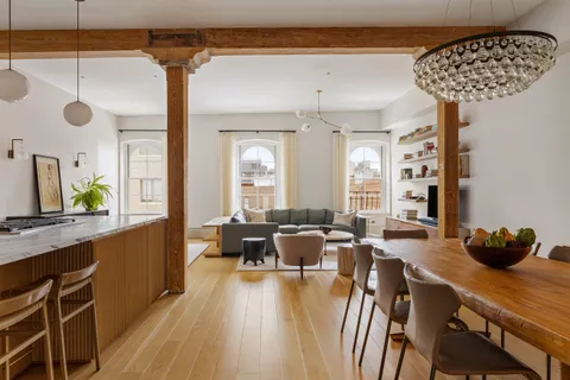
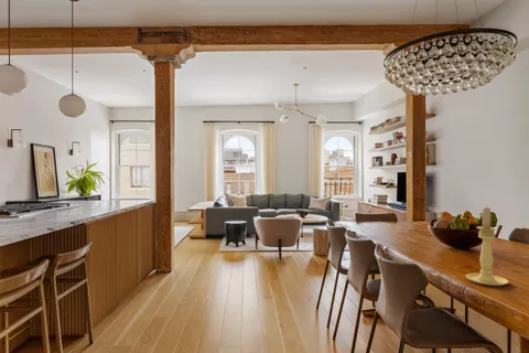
+ candle holder (486, 243)
